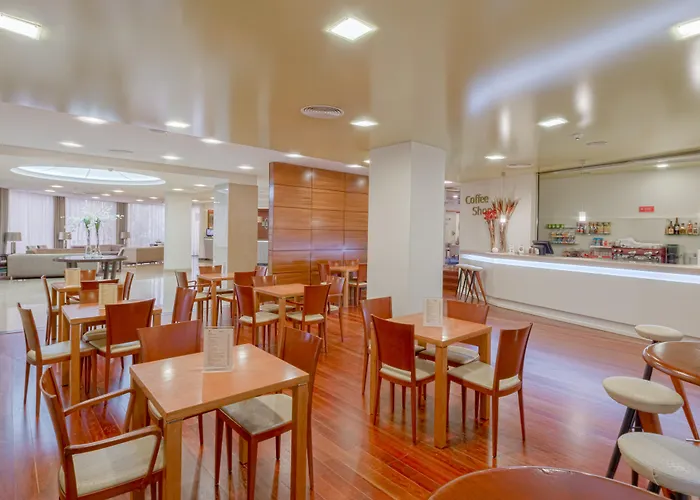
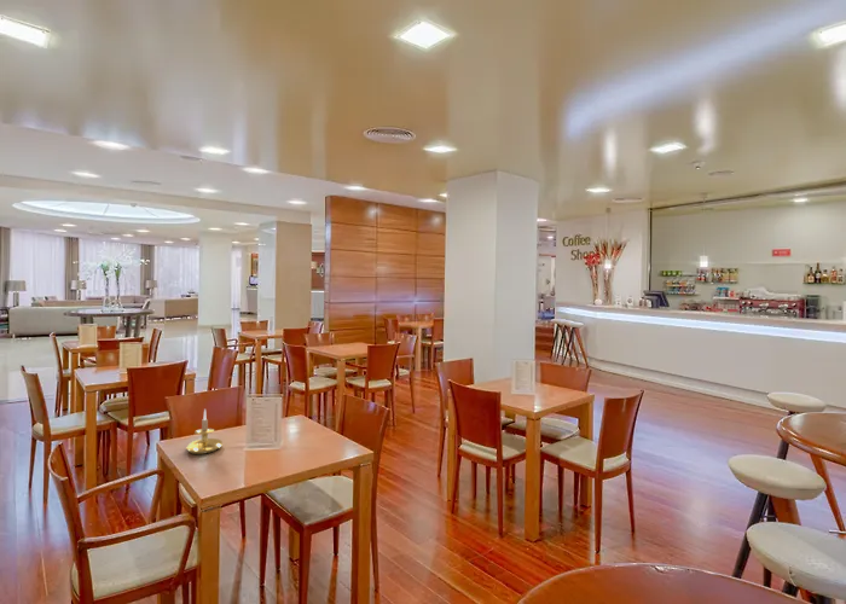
+ candle holder (203, 429)
